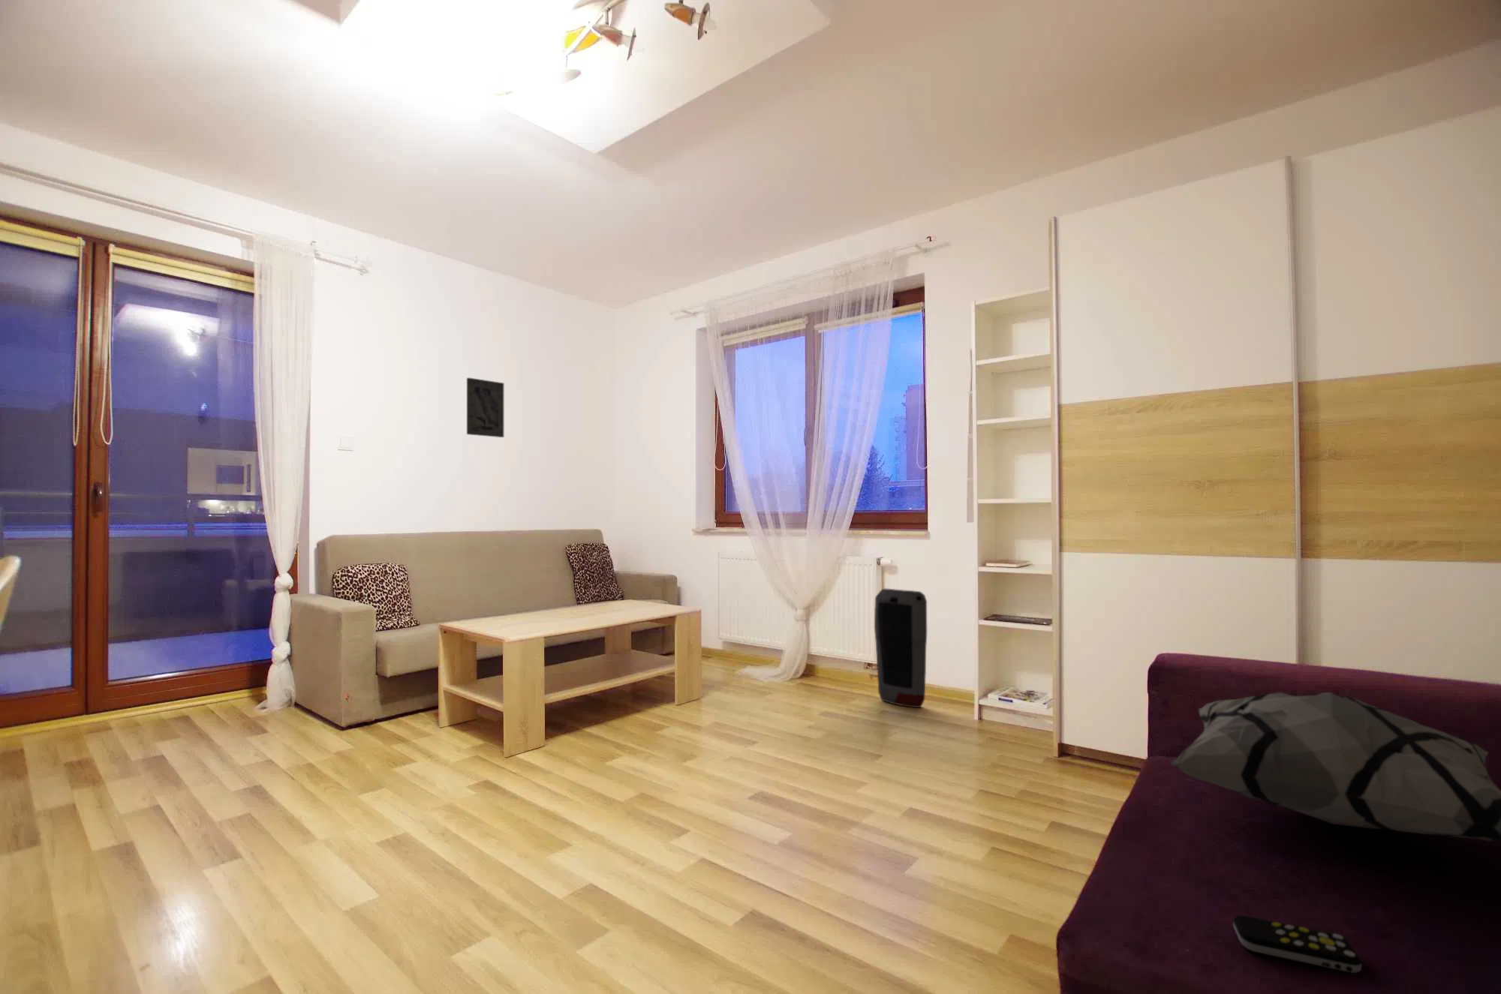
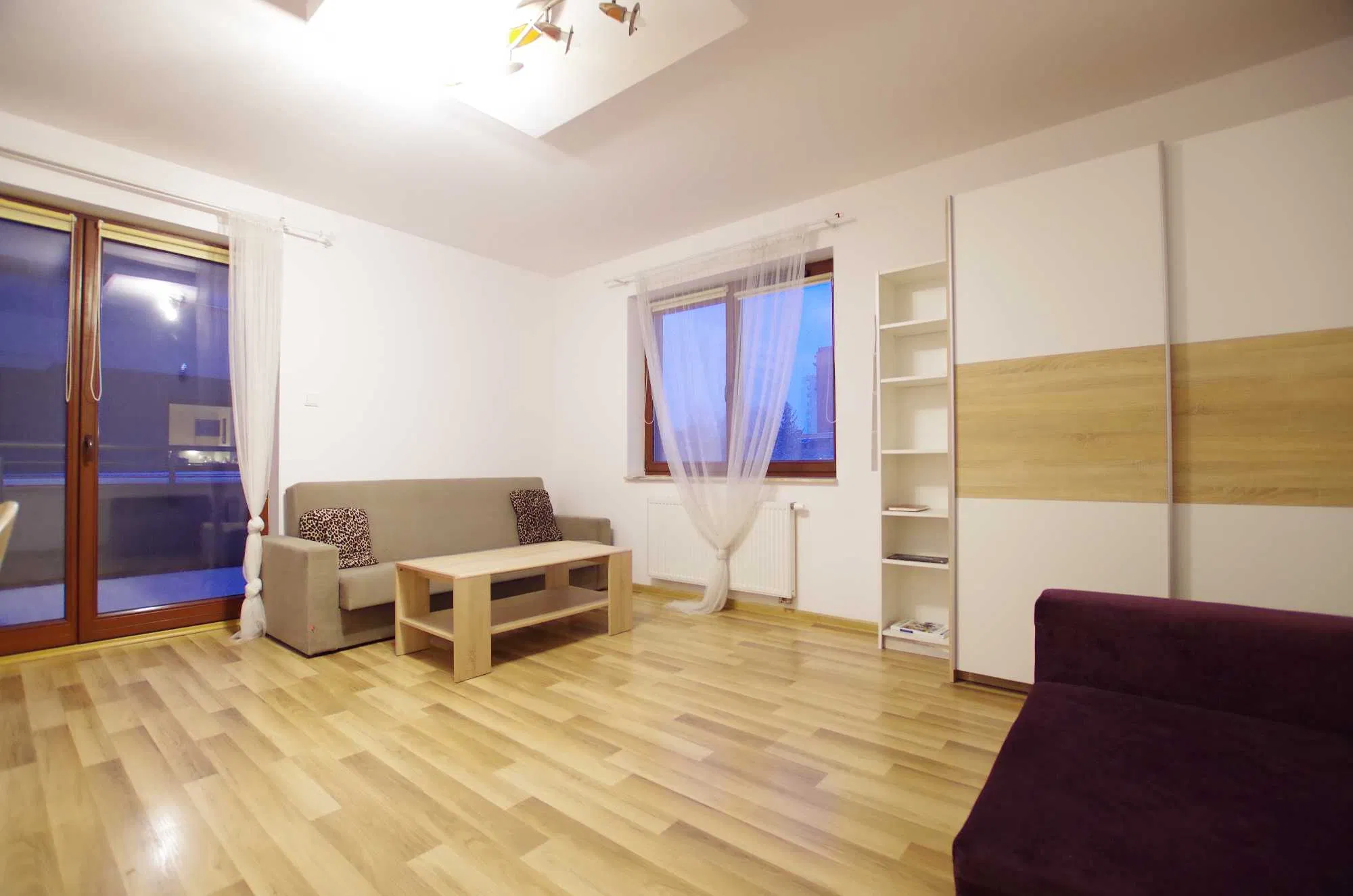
- decorative pillow (1332, 758)
- remote control (1294, 942)
- wall art (486, 408)
- air purifier (897, 647)
